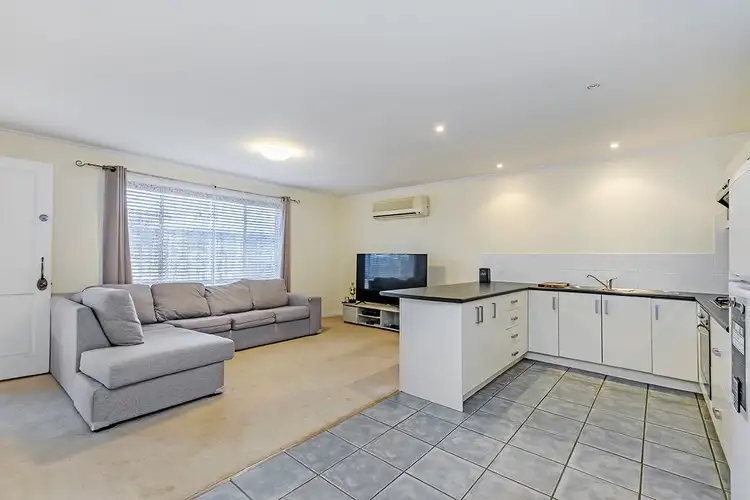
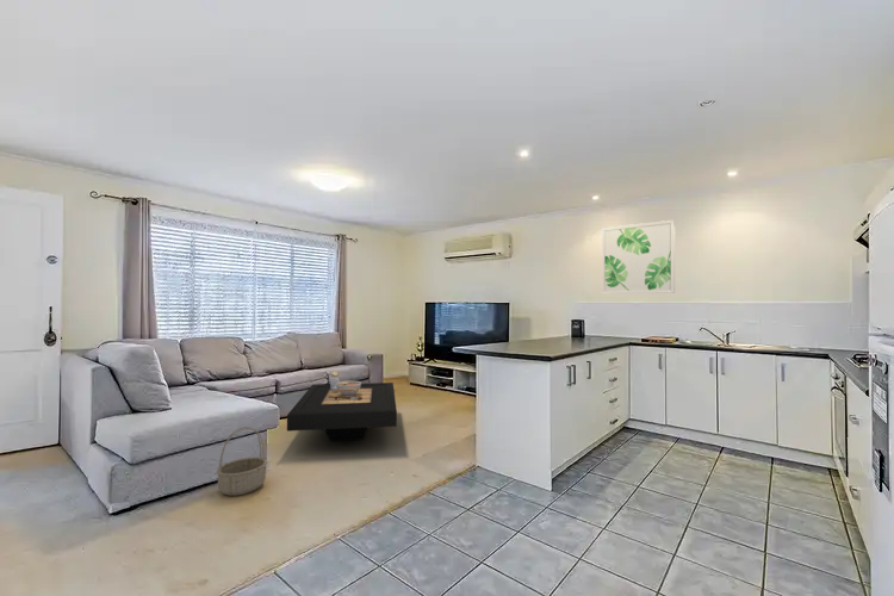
+ coffee table (348, 404)
+ wall art (635, 259)
+ basket (243, 458)
